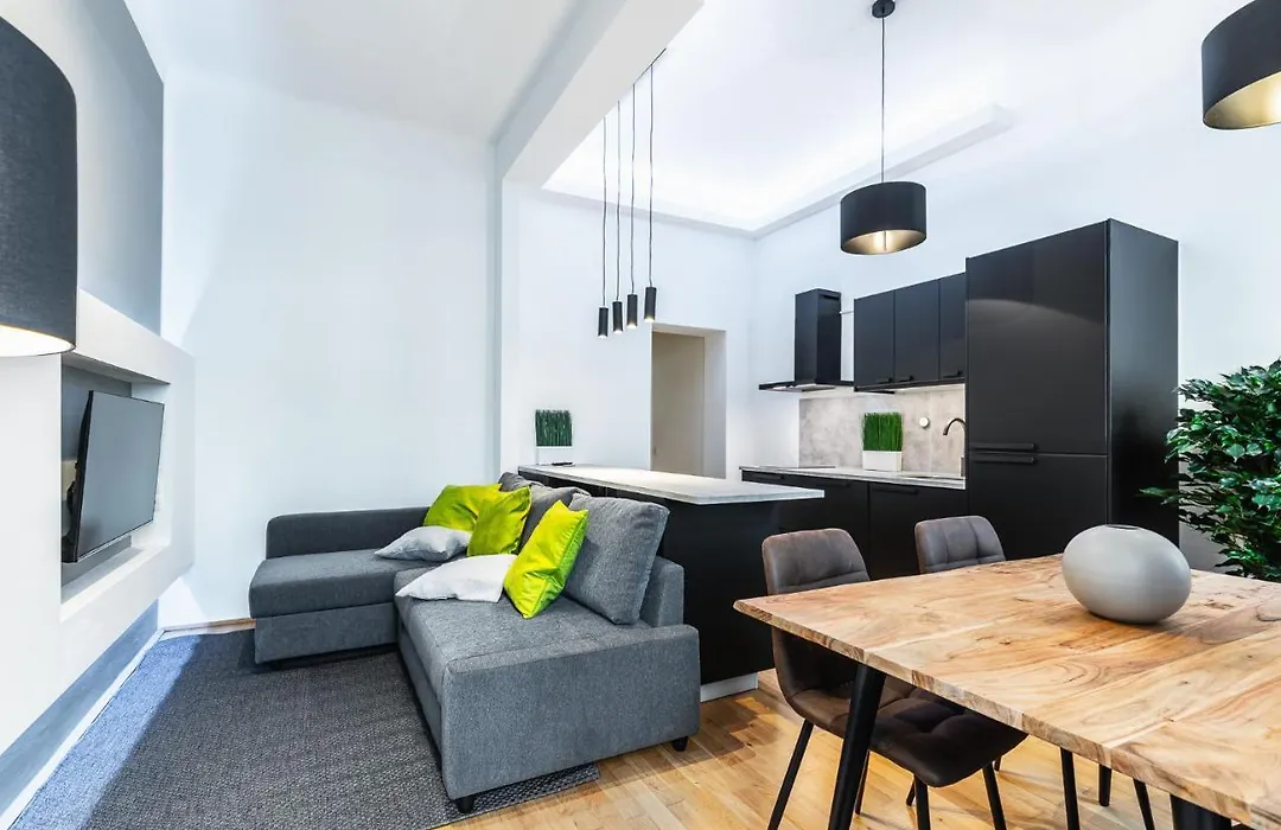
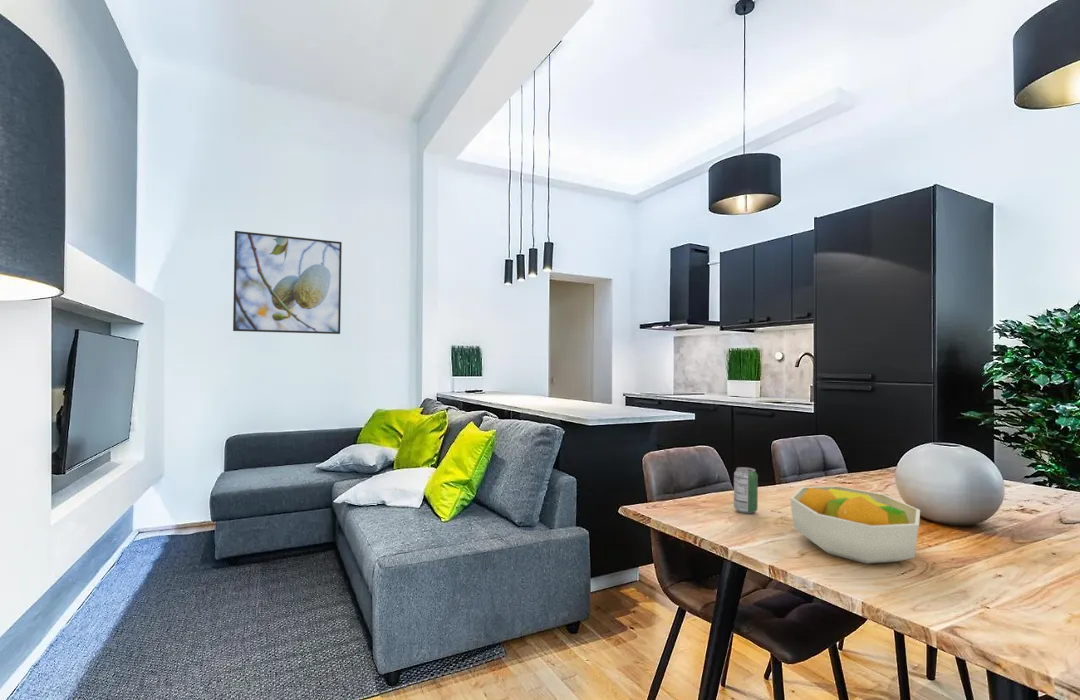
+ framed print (289, 284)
+ beverage can (745, 489)
+ fruit bowl (852, 514)
